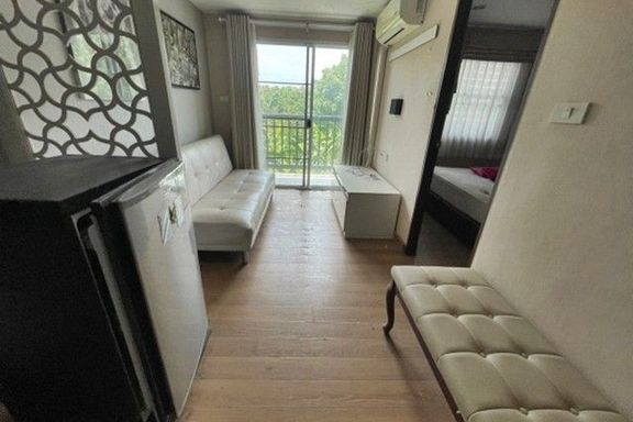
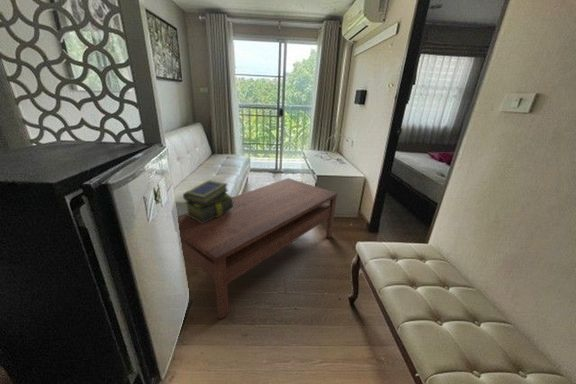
+ stack of books (208, 199)
+ coffee table (263, 229)
